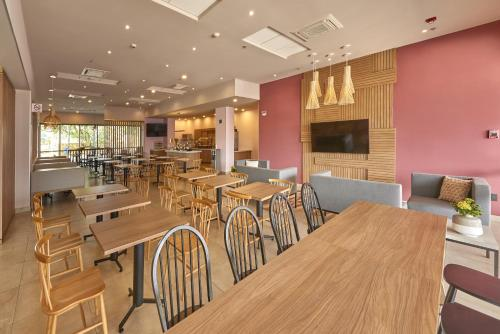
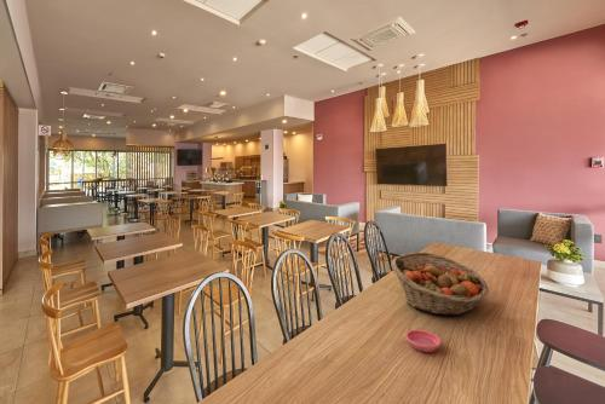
+ fruit basket (437, 281)
+ saucer (422, 341)
